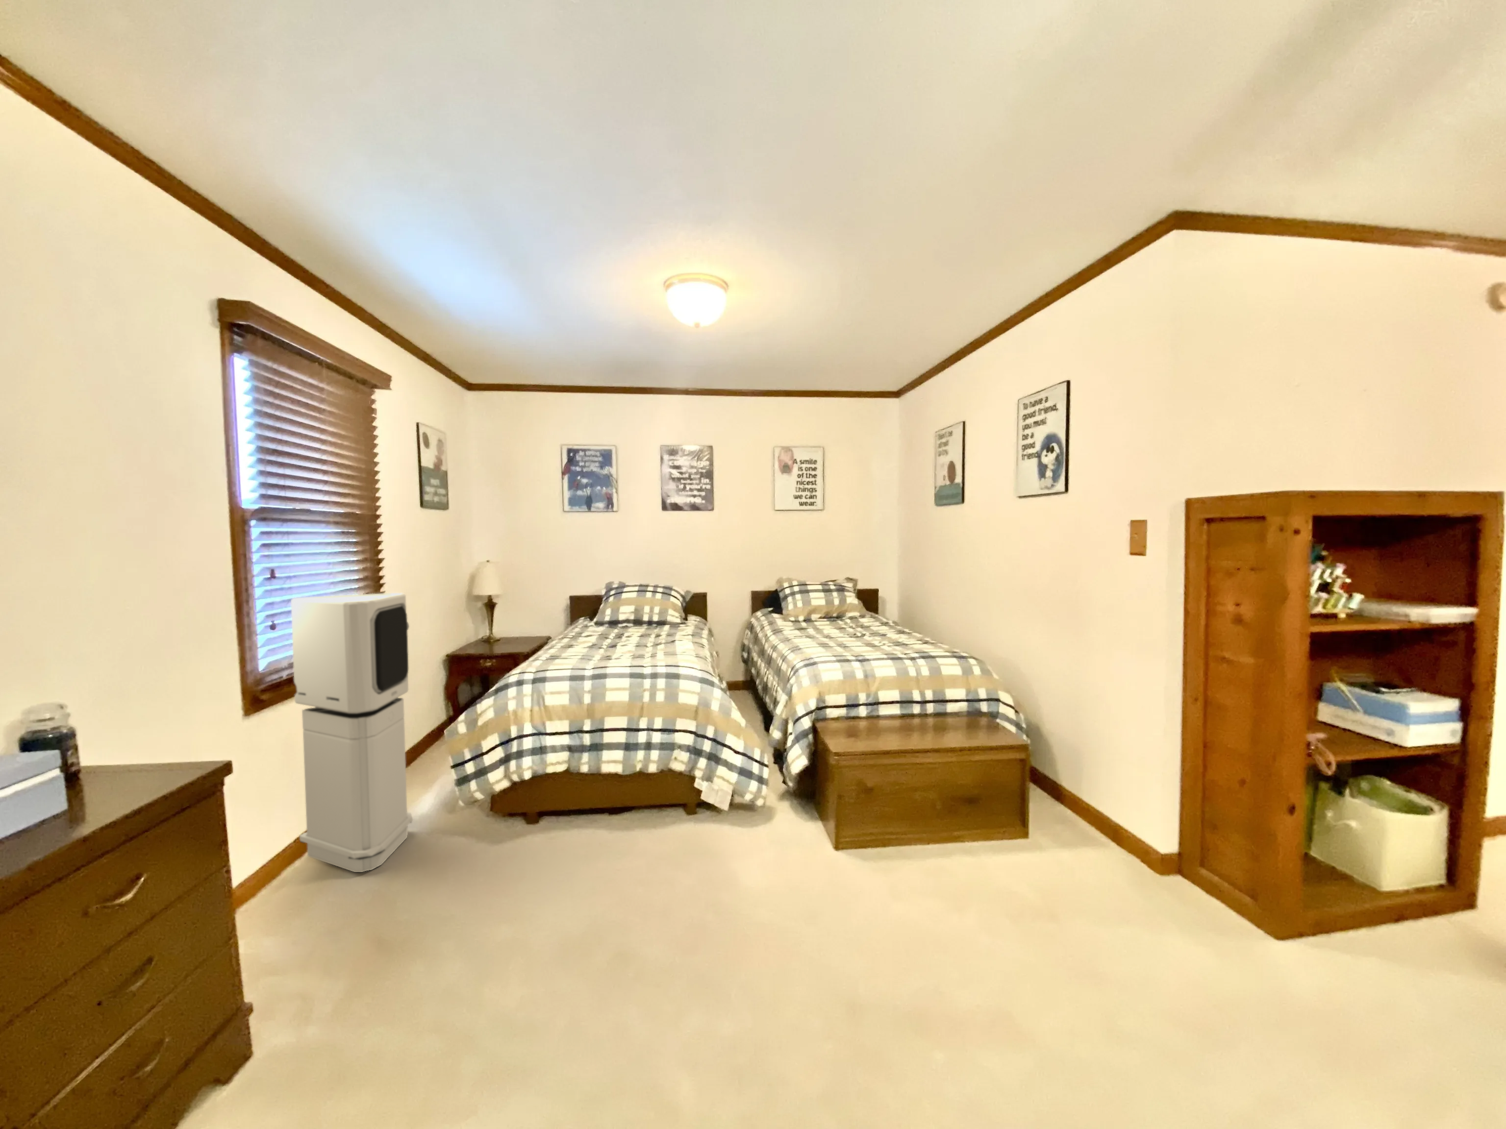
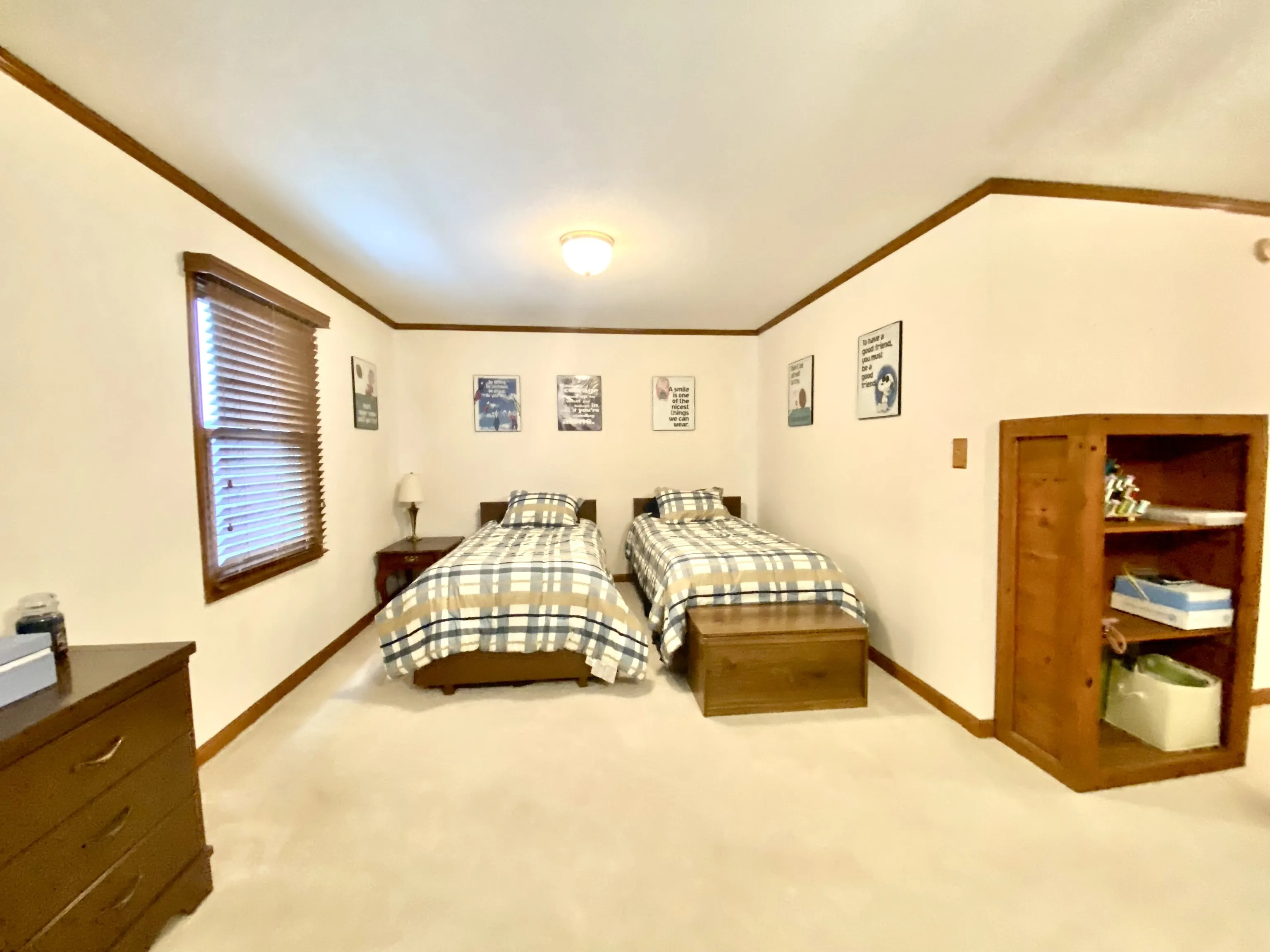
- air purifier (347, 726)
